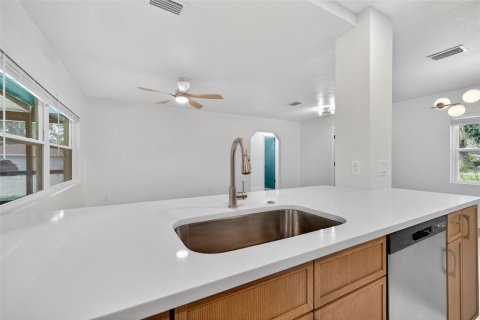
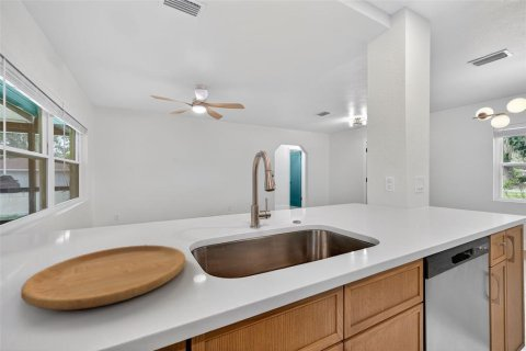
+ cutting board (116, 269)
